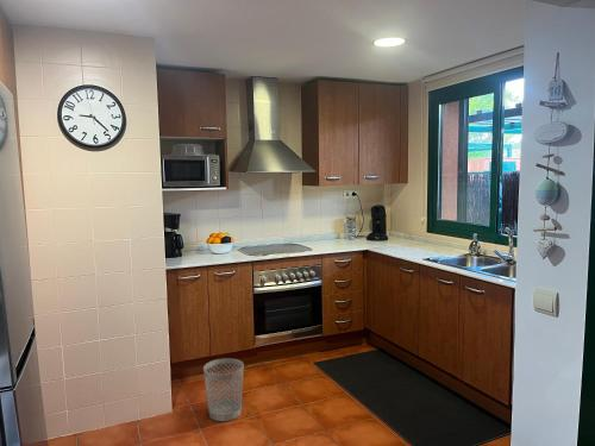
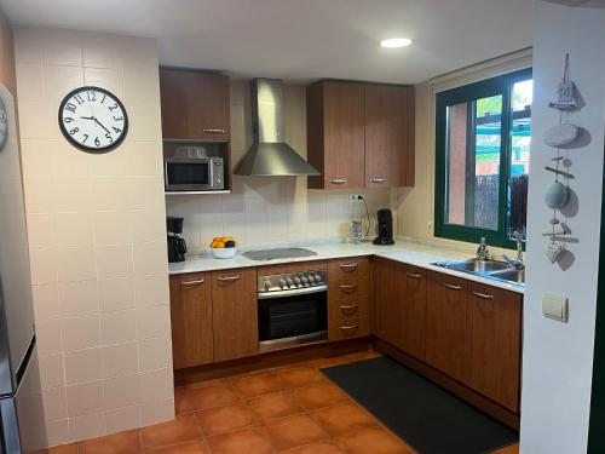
- wastebasket (224, 390)
